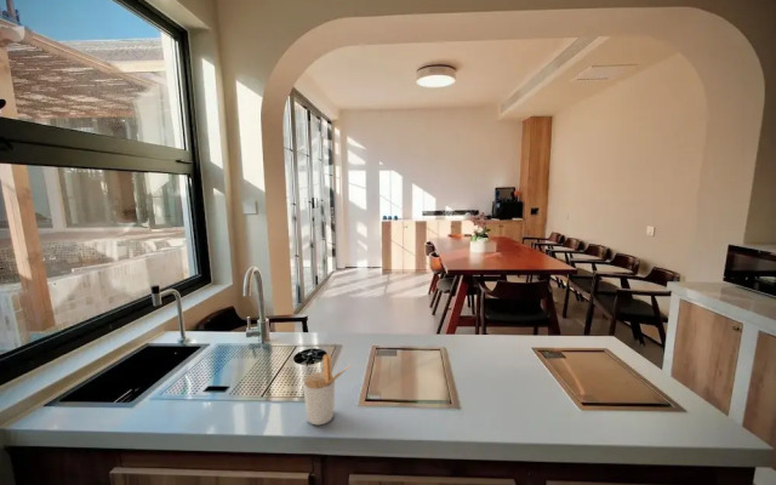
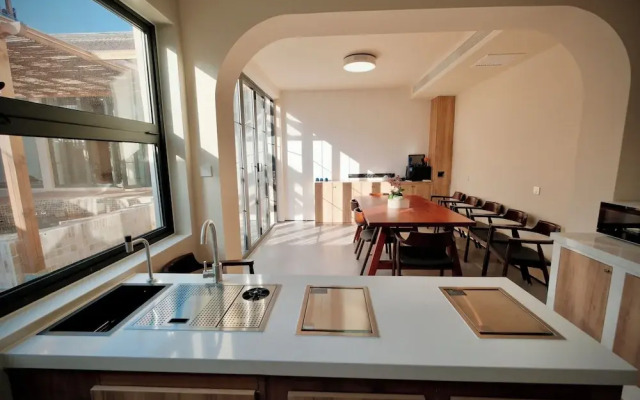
- utensil holder (326, 390)
